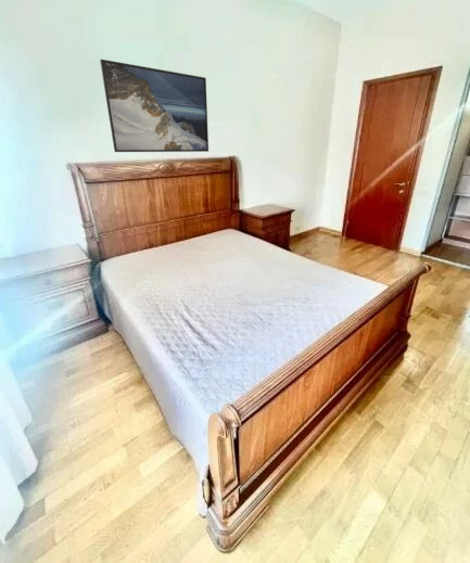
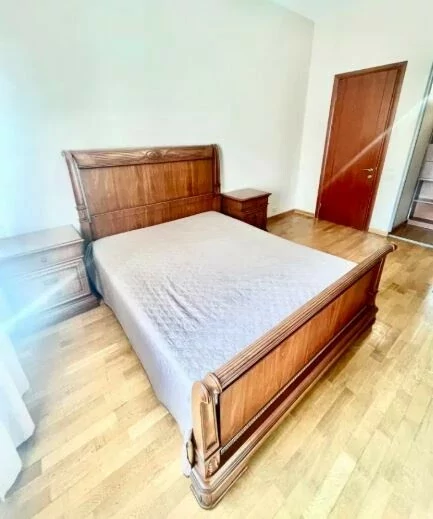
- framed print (162, 112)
